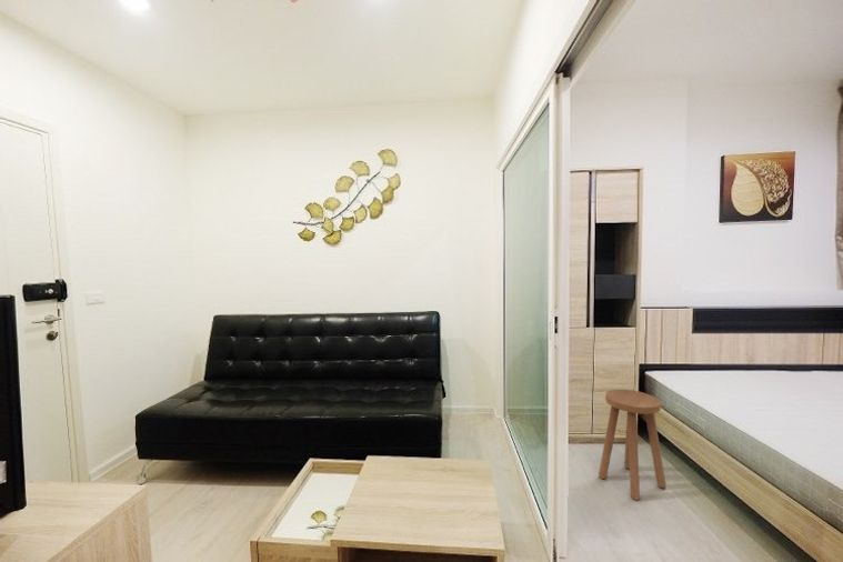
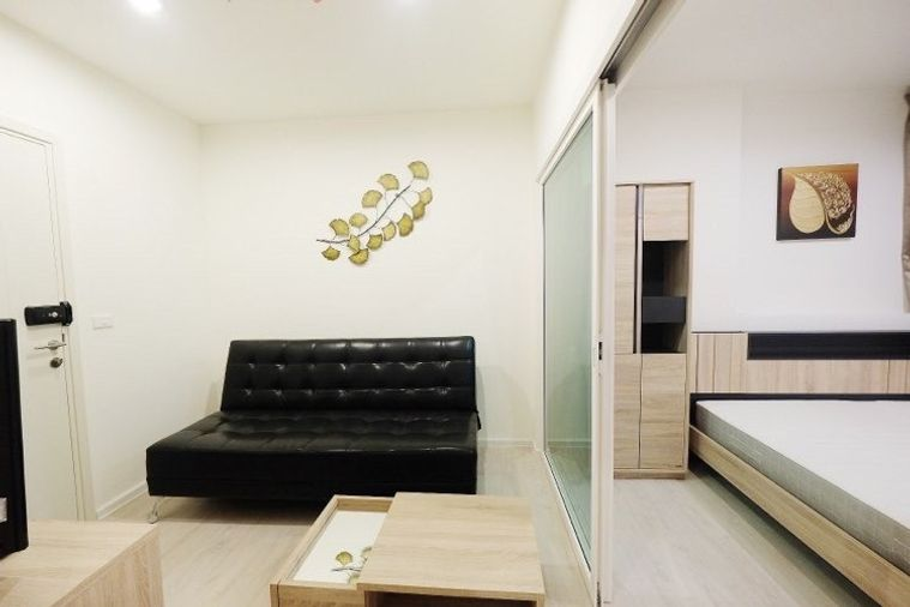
- stool (631, 440)
